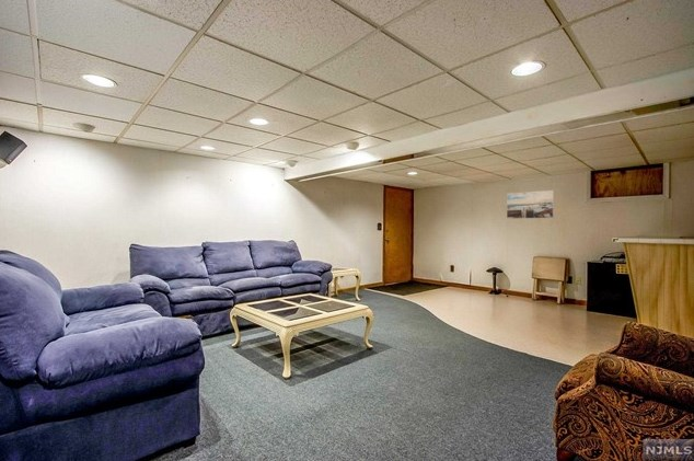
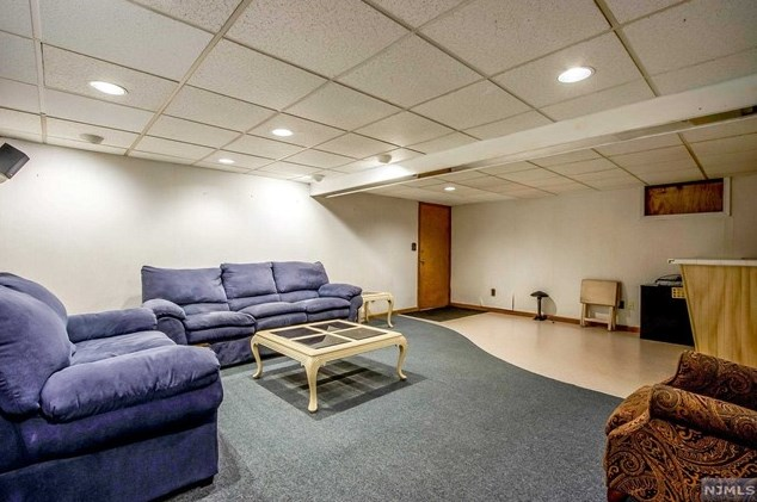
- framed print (529, 205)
